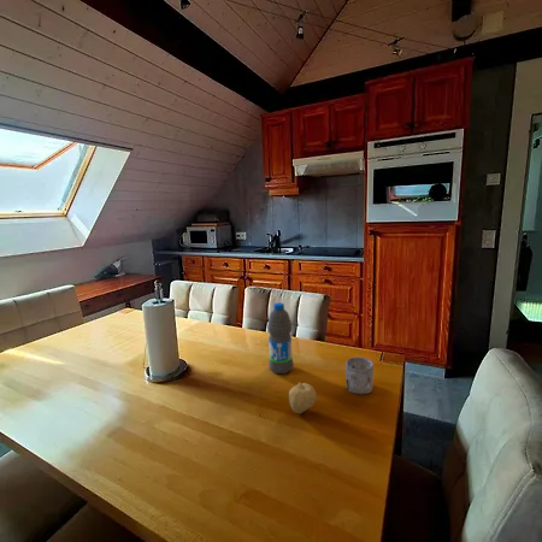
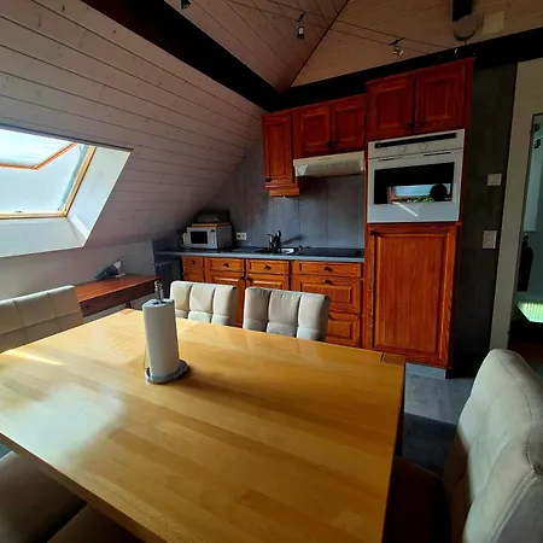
- water bottle (279, 336)
- fruit (302, 395)
- mug (357, 377)
